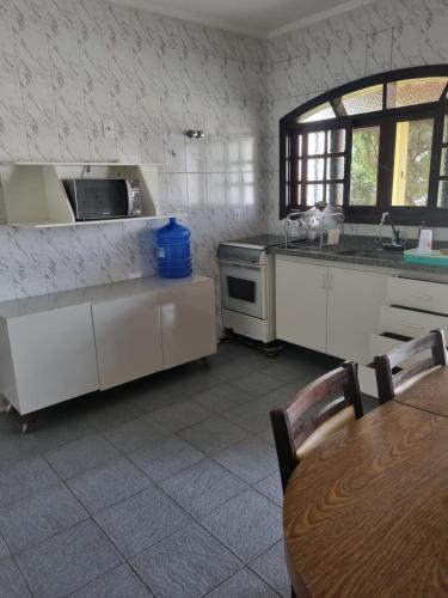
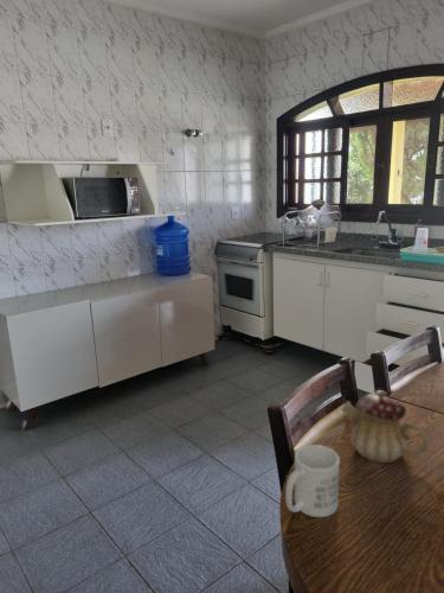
+ mug (309, 483)
+ teapot (382, 422)
